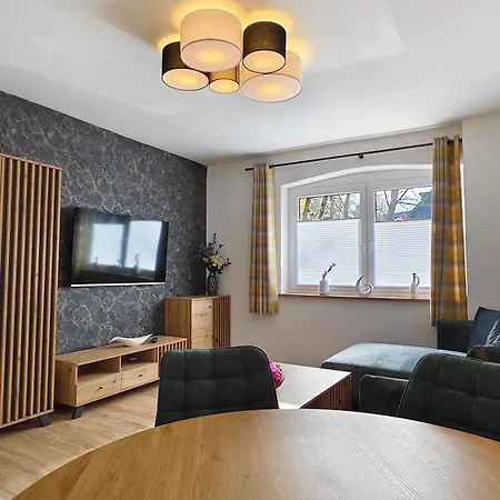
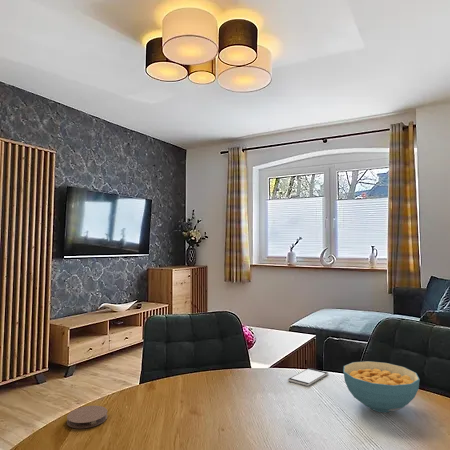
+ cereal bowl (380, 389)
+ coaster (87, 416)
+ smartphone (308, 376)
